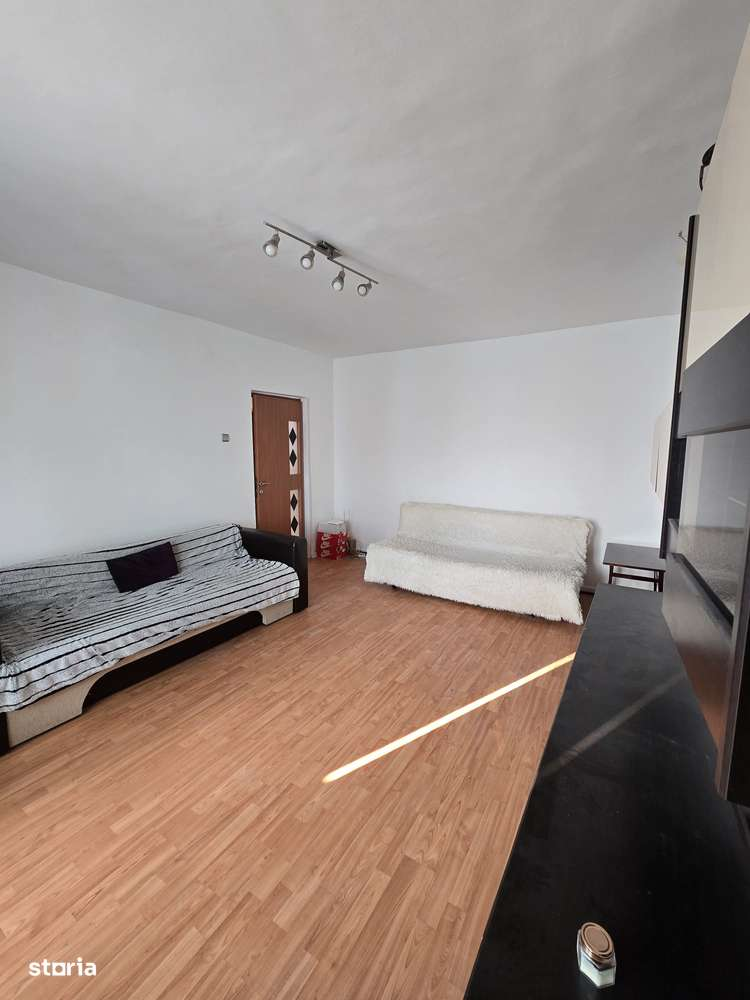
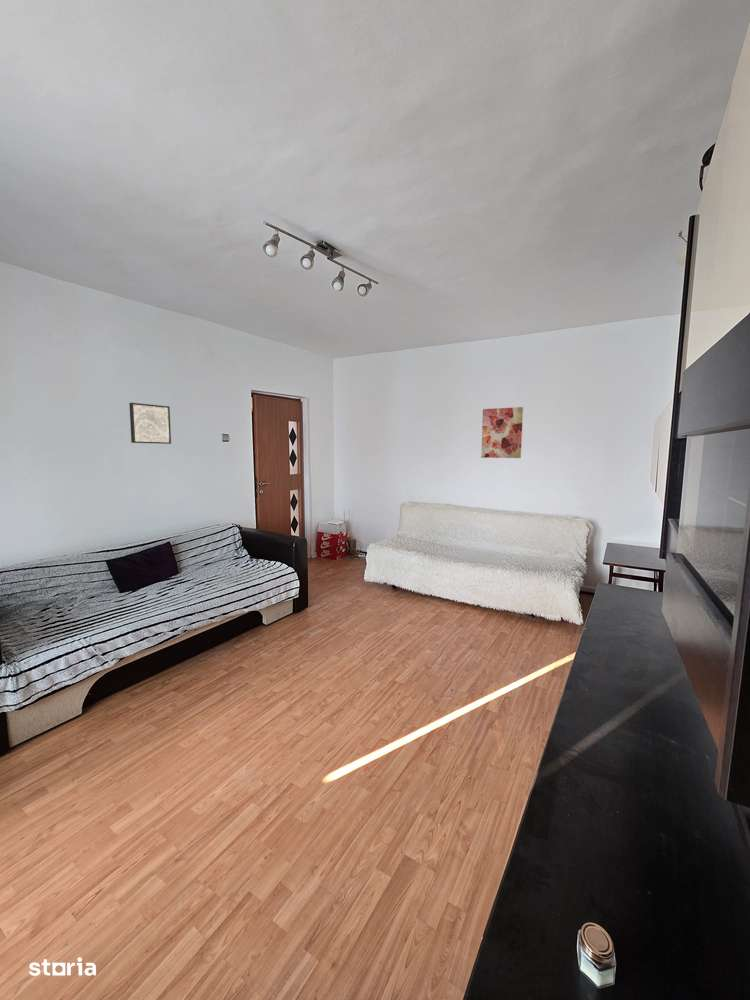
+ wall art (151, 424)
+ wall art (501, 433)
